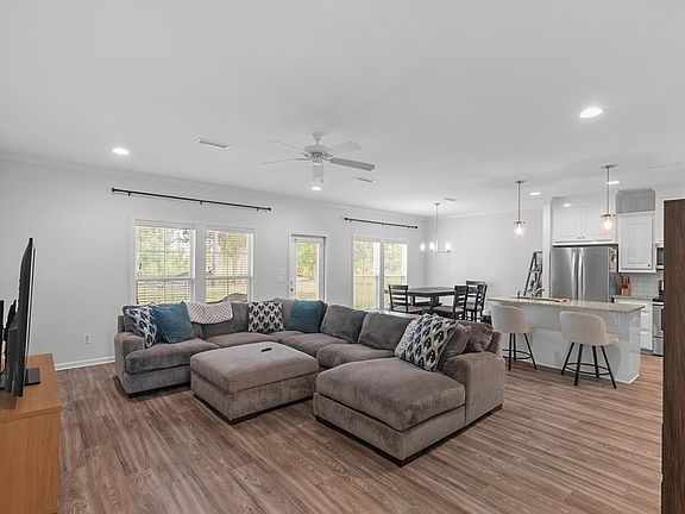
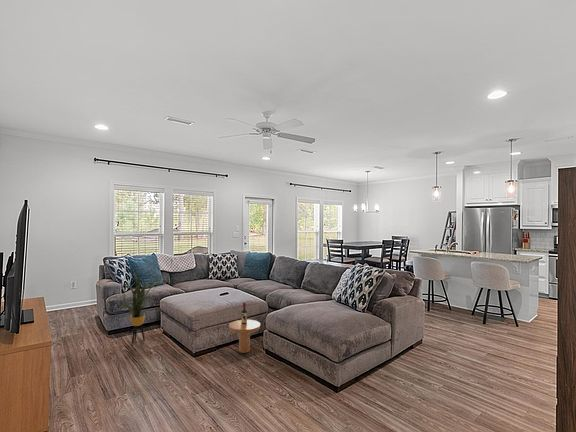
+ house plant (140, 307)
+ side table (244, 327)
